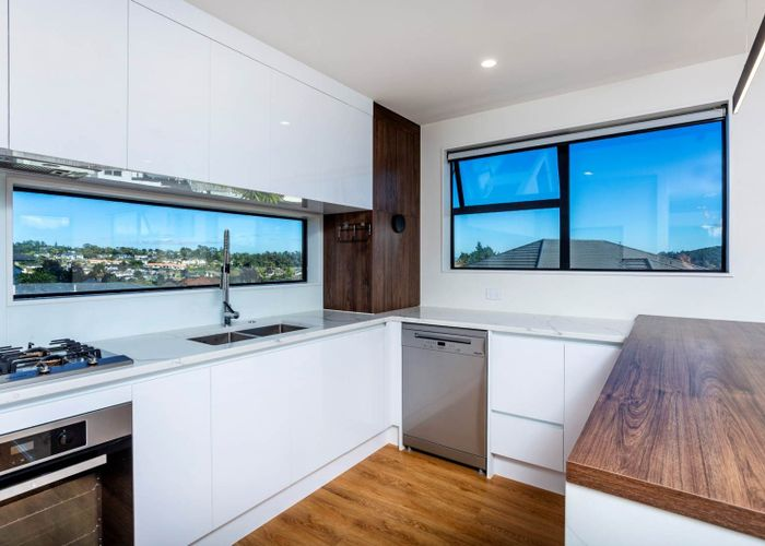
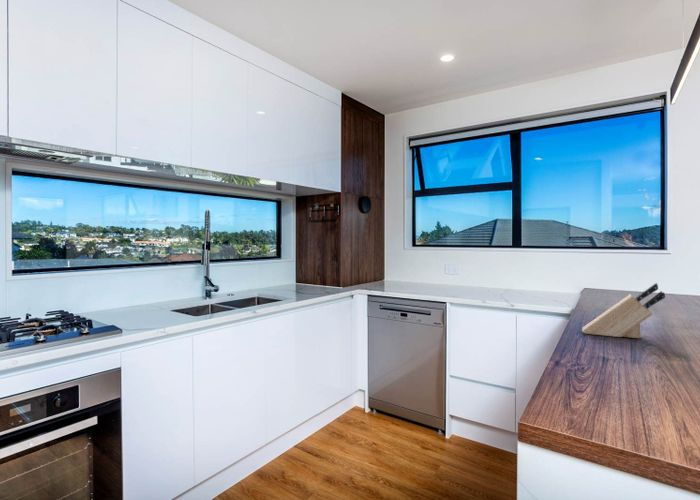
+ knife block (621, 308)
